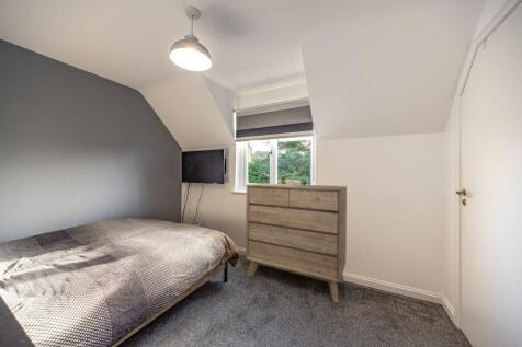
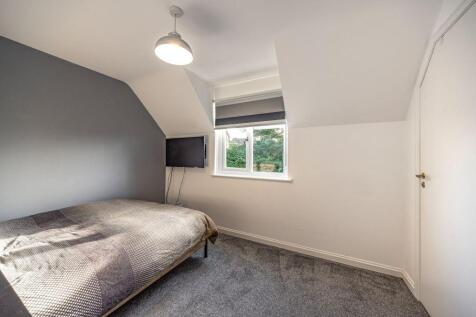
- dresser (295, 232)
